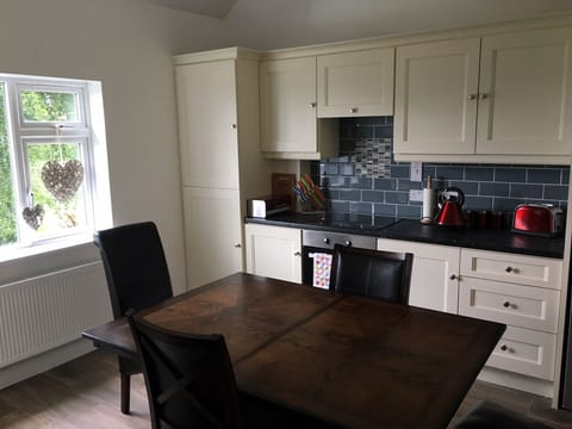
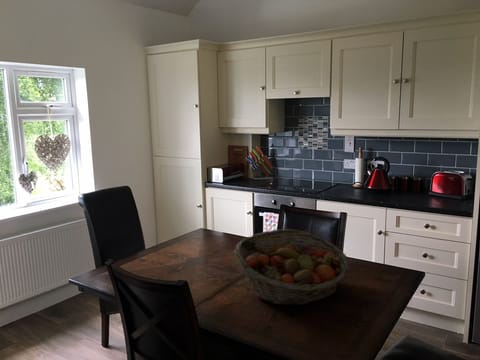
+ fruit basket (292, 264)
